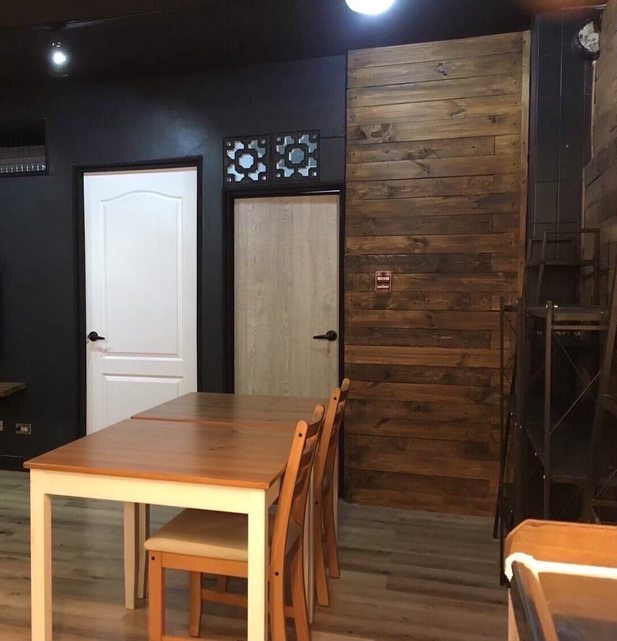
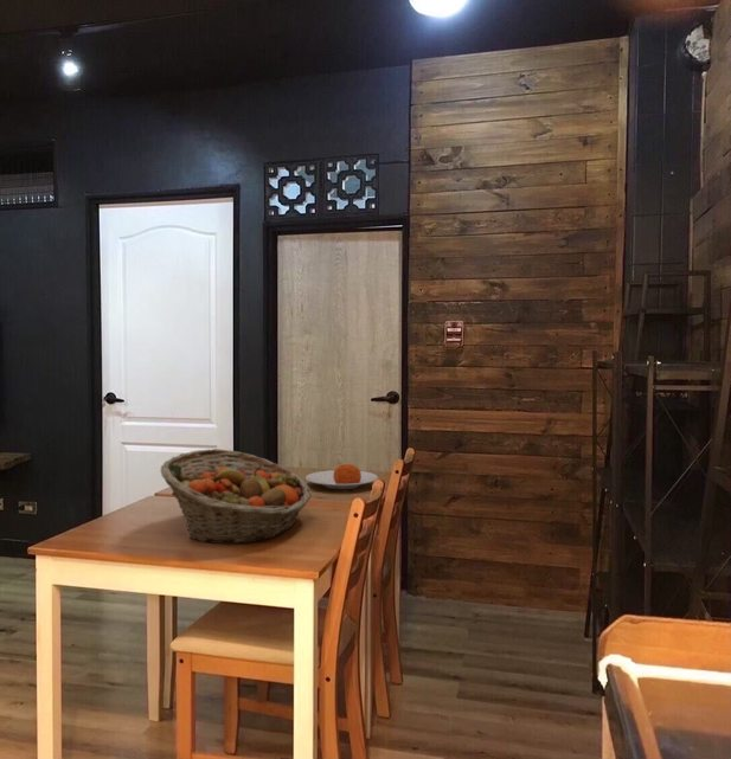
+ plate (341, 474)
+ fruit basket (238, 491)
